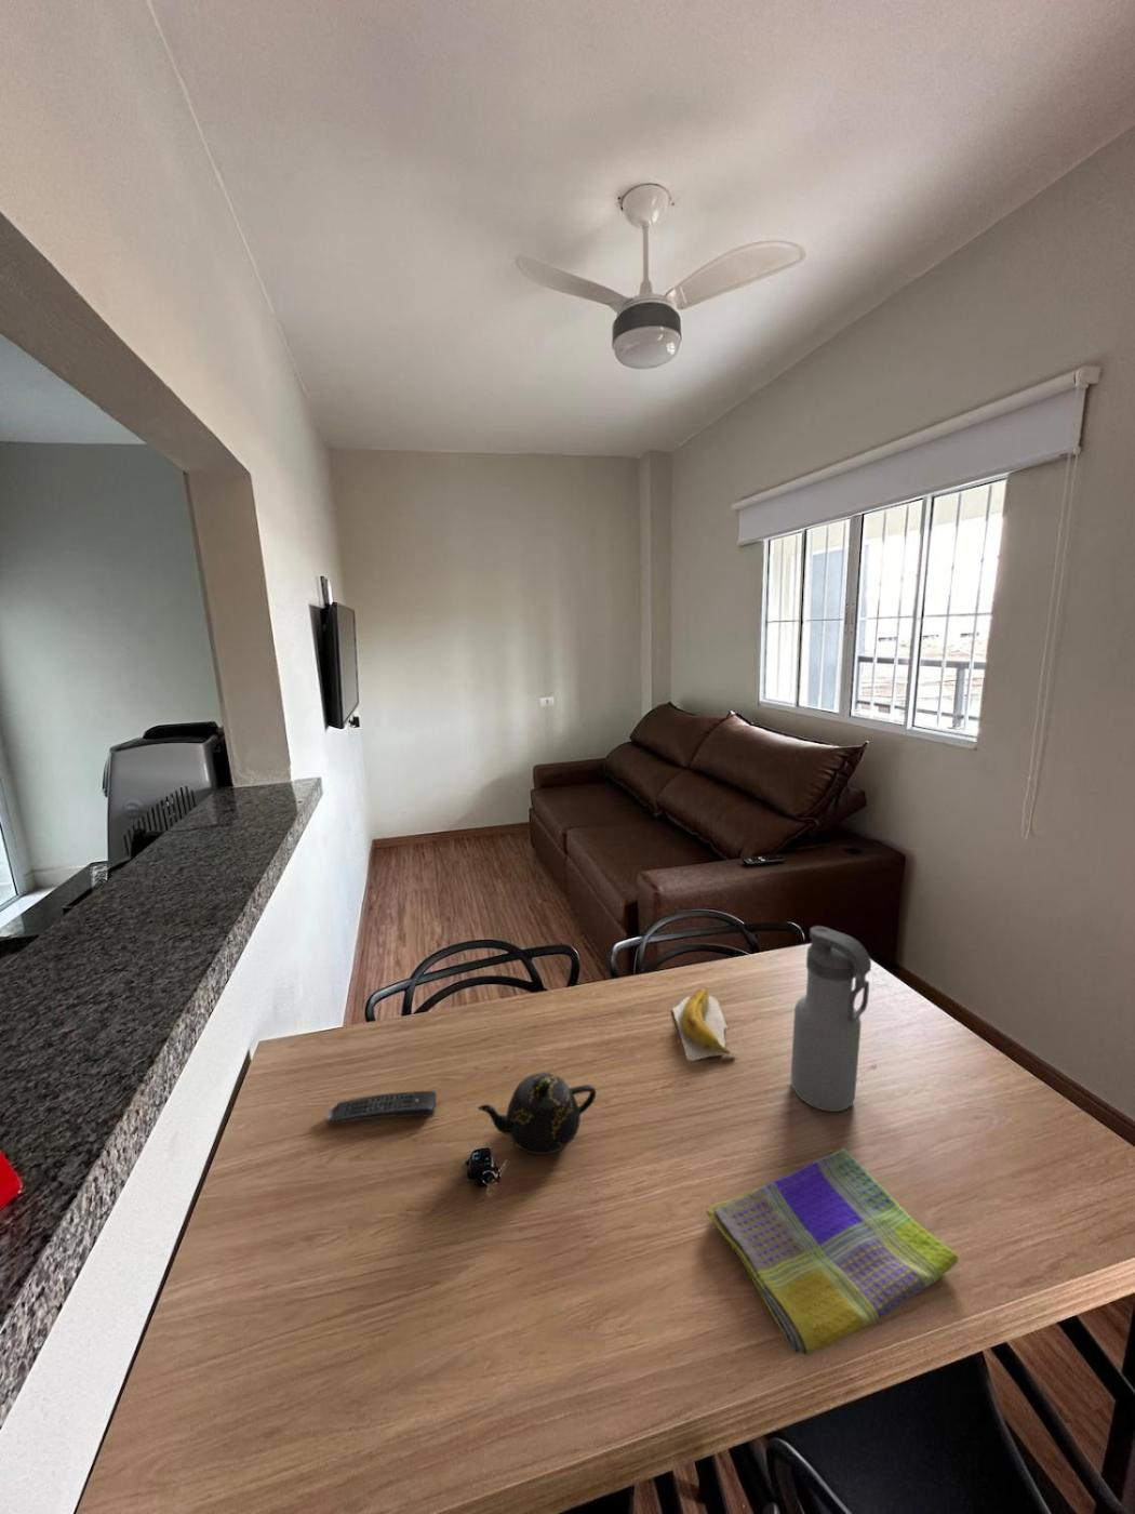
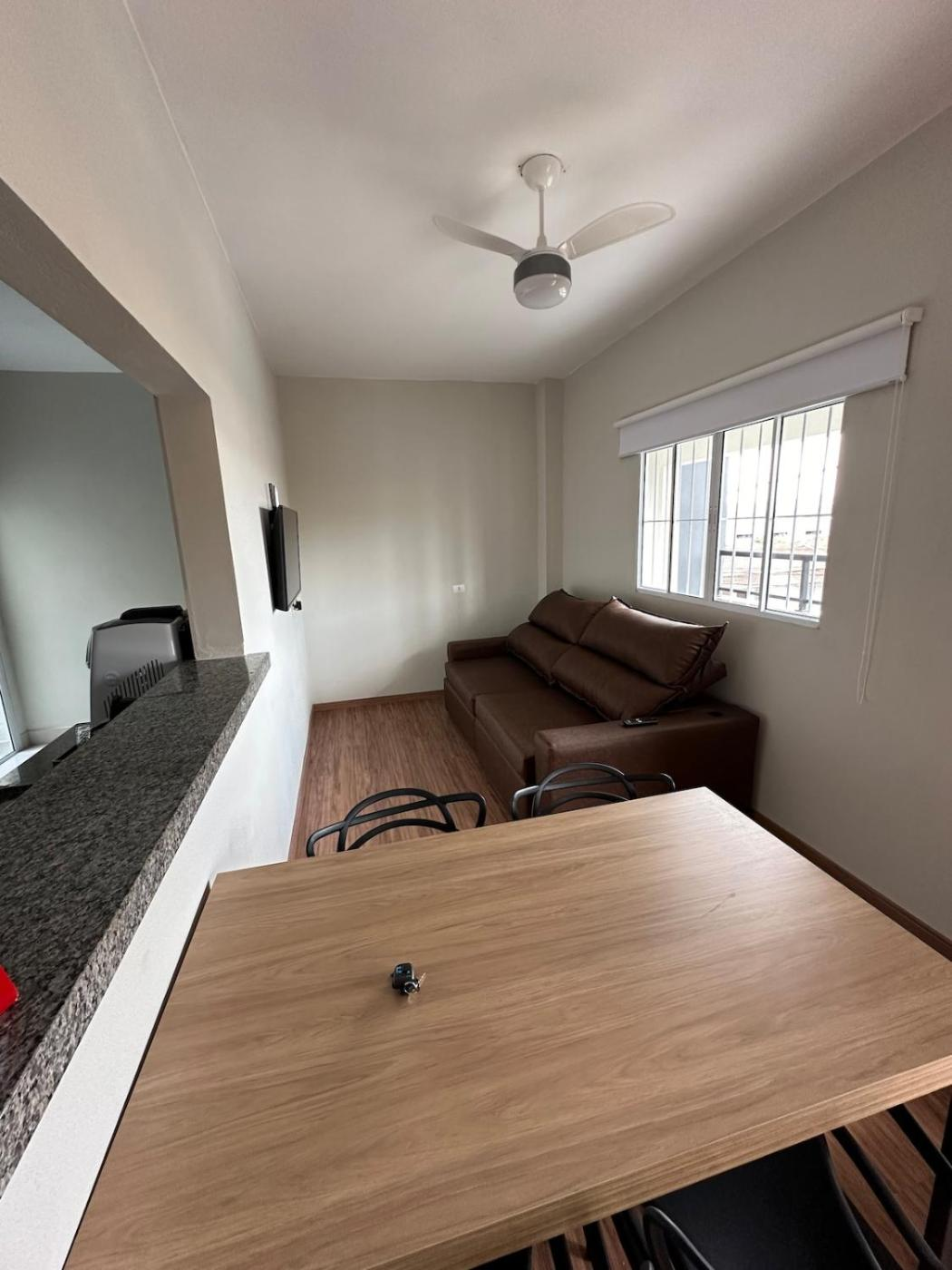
- remote control (380, 1107)
- water bottle (829, 1016)
- banana (705, 1019)
- dish towel (826, 1236)
- teapot (539, 1106)
